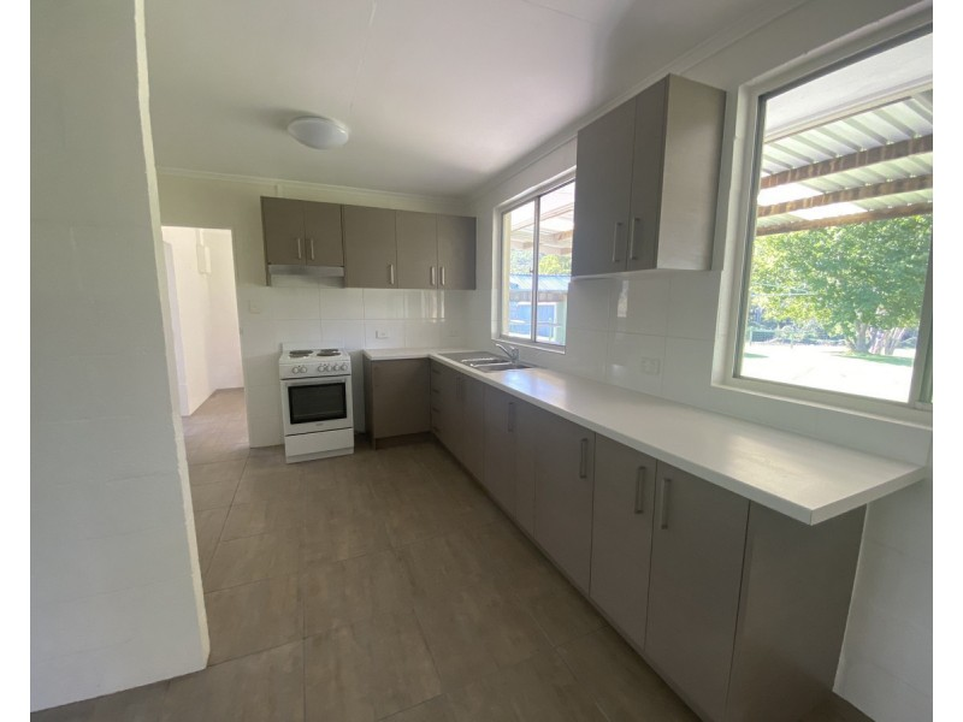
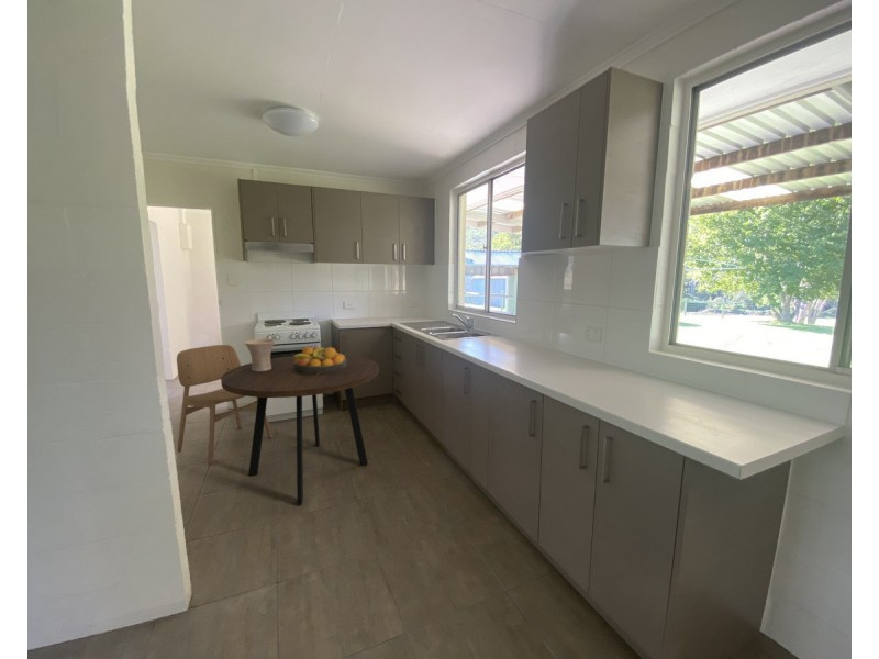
+ fruit bowl (320, 357)
+ vase (260, 355)
+ dining chair (223, 398)
+ dining table (313, 416)
